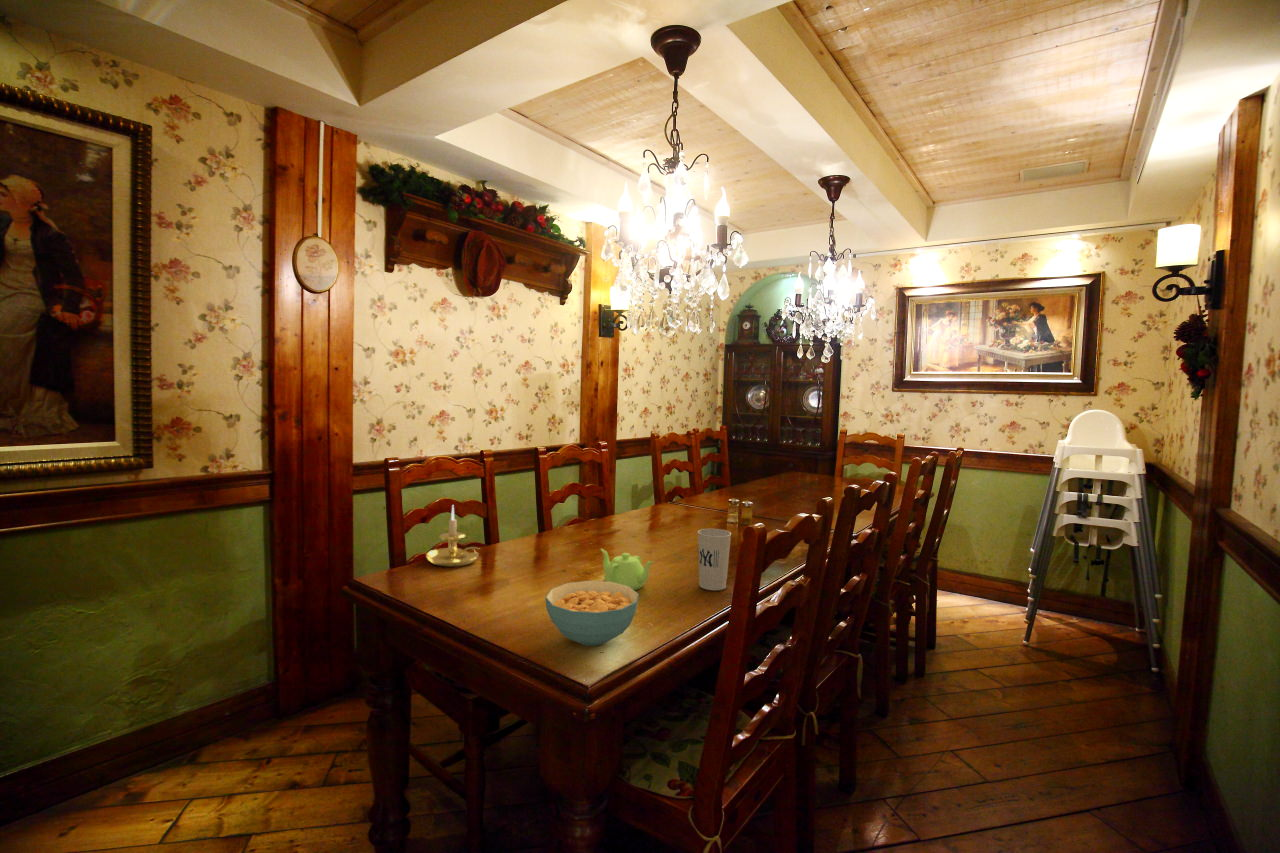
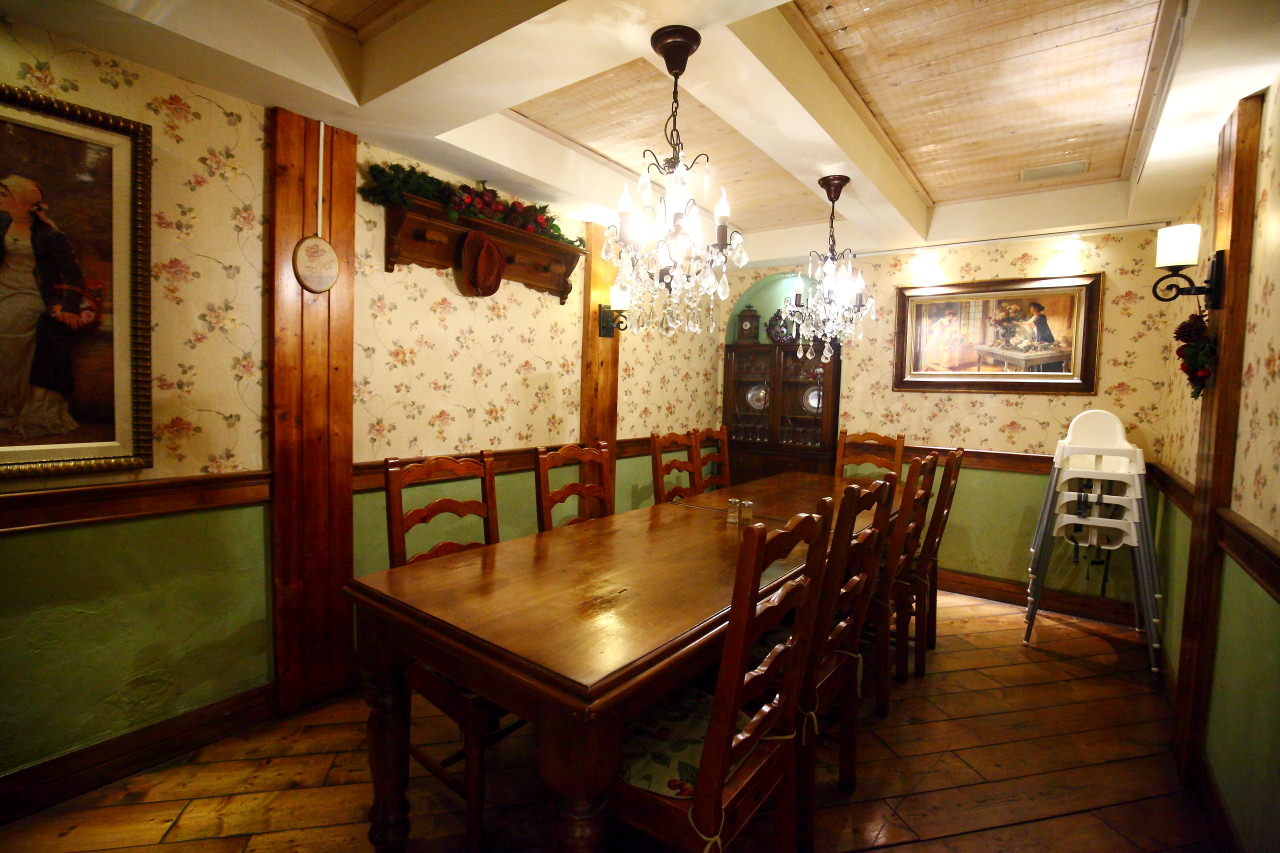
- cereal bowl (592, 617)
- candle holder (455, 533)
- teapot (625, 569)
- cup (713, 559)
